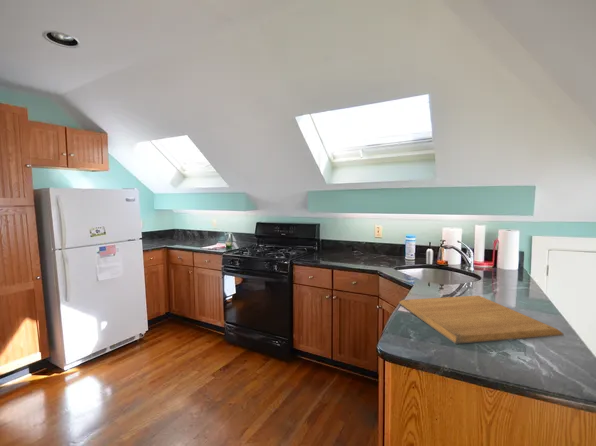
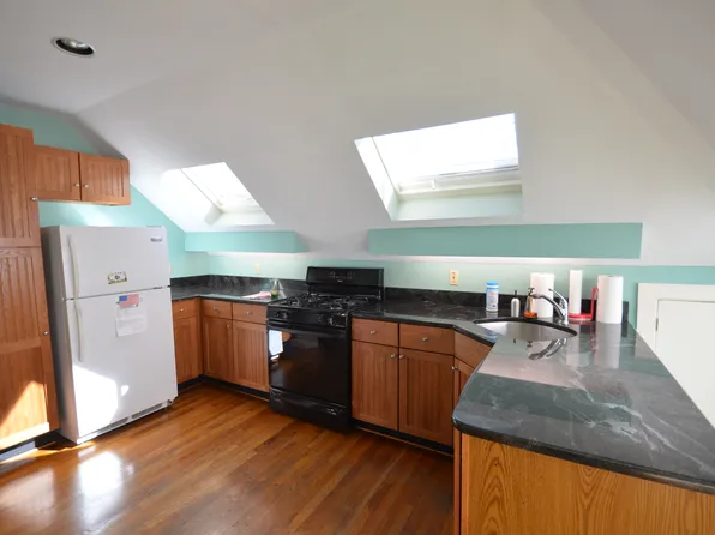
- chopping board (469, 314)
